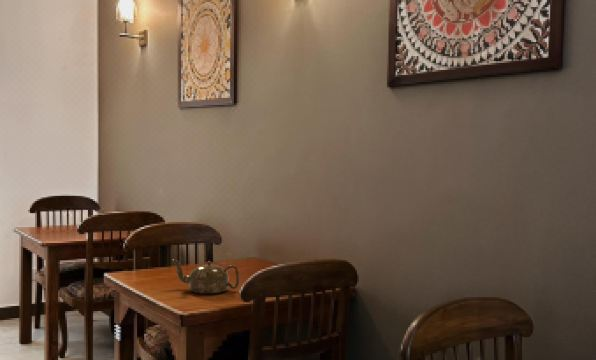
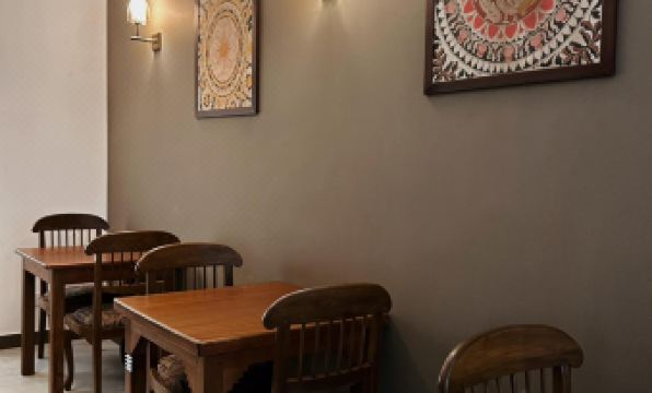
- teapot (205, 275)
